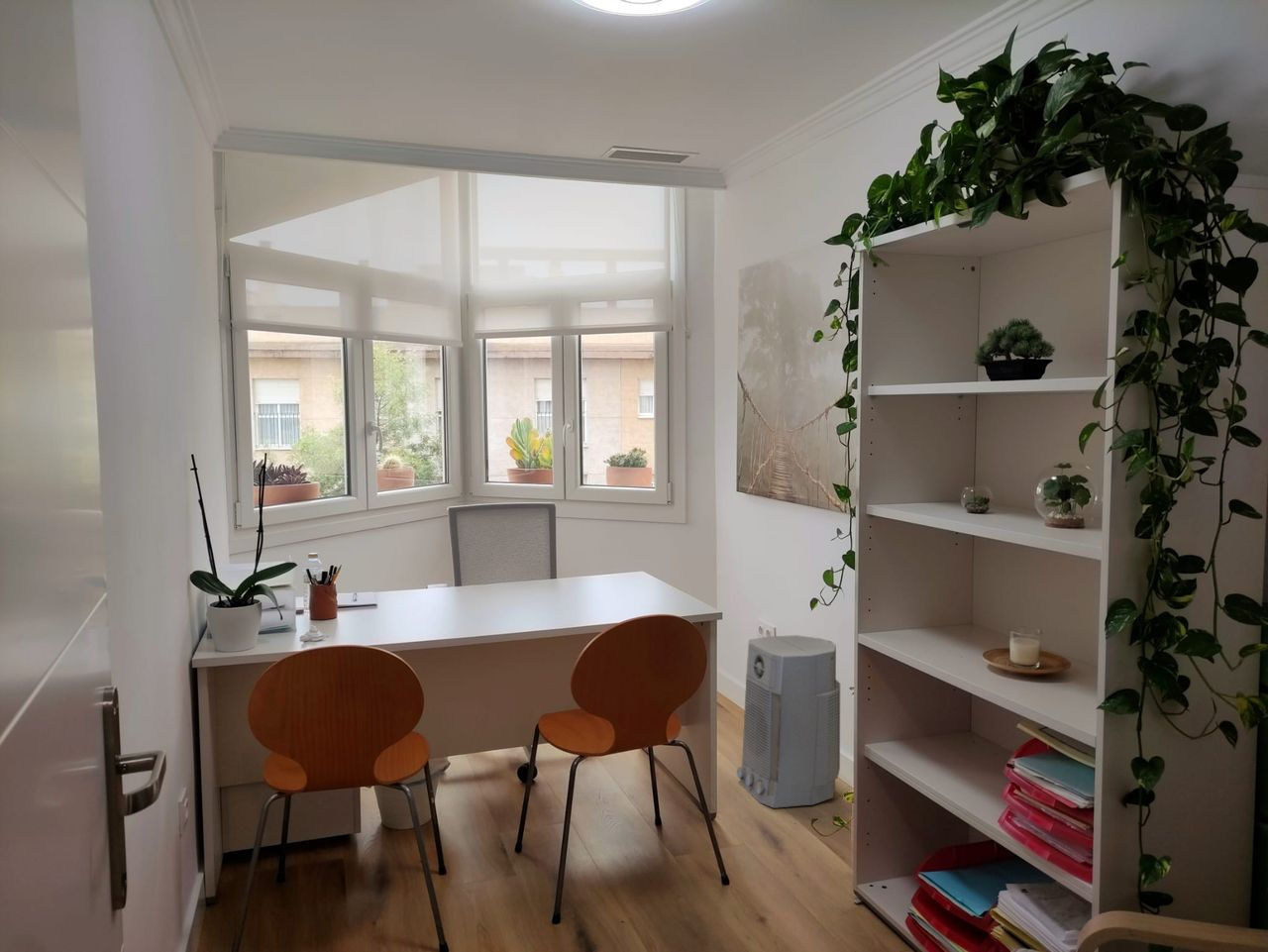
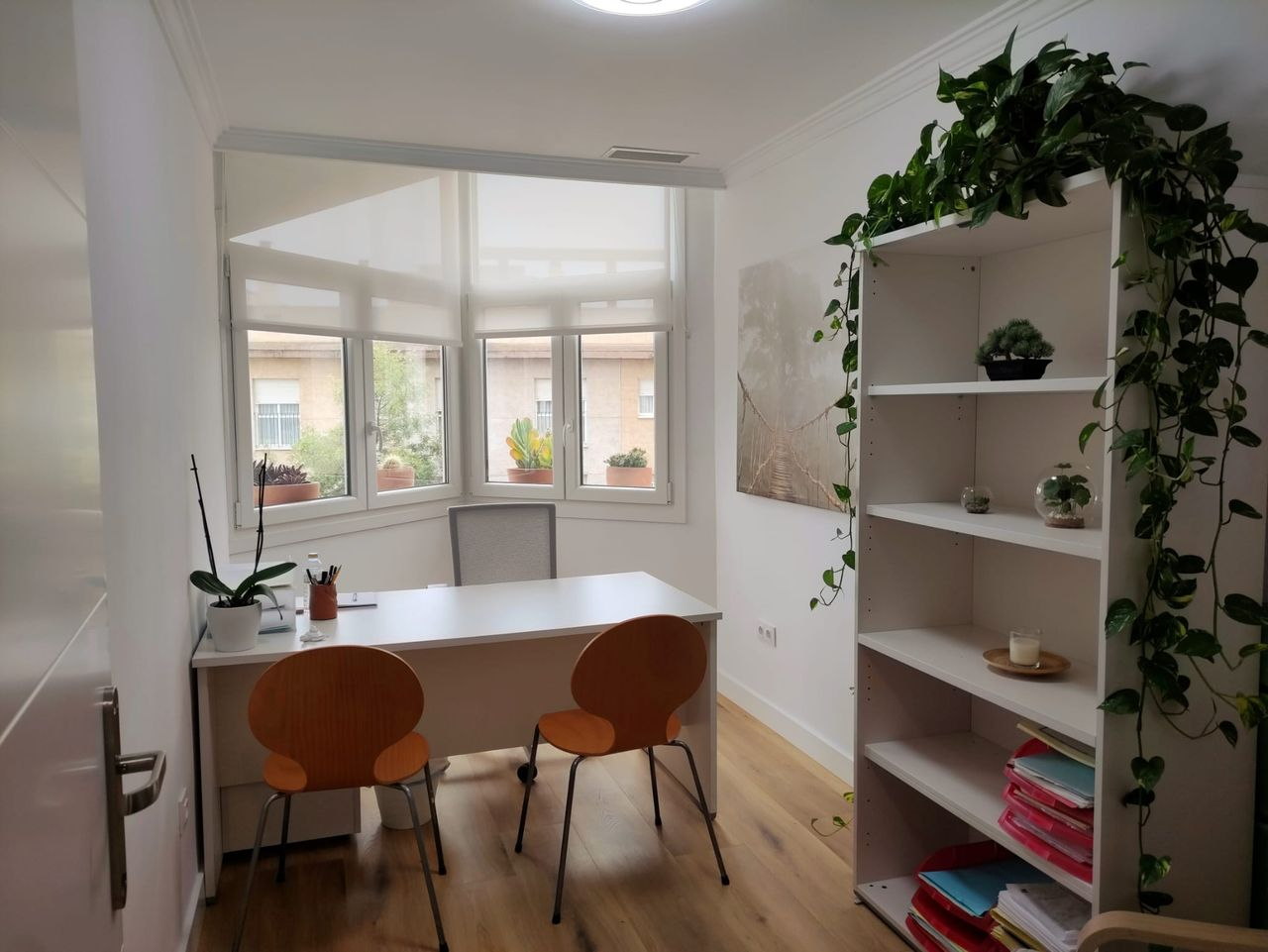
- air purifier (792, 716)
